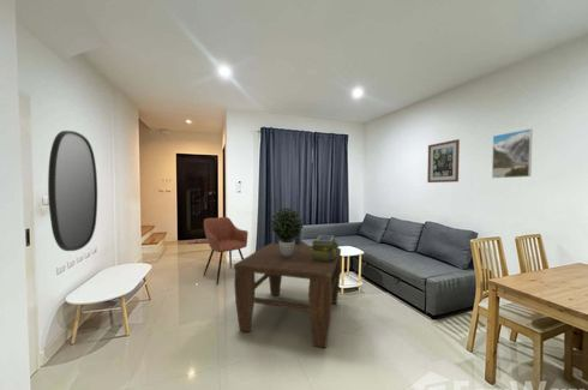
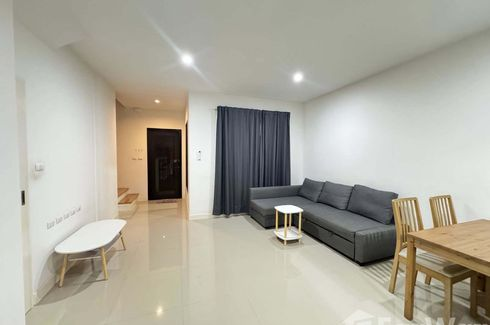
- home mirror (76, 191)
- potted plant (286, 232)
- armchair (224, 247)
- stack of books (324, 247)
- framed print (510, 155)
- wall art (442, 162)
- coffee table (293, 276)
